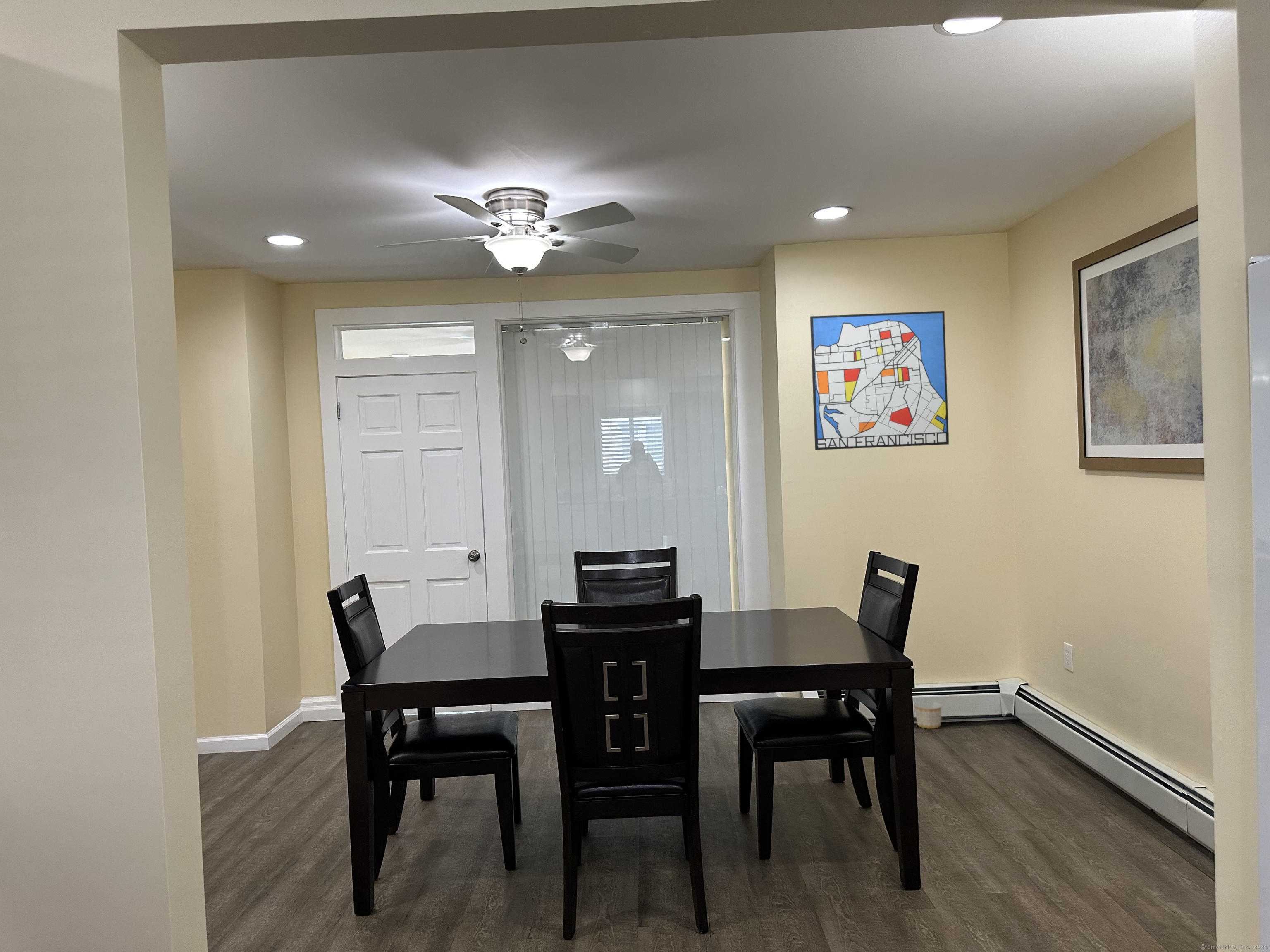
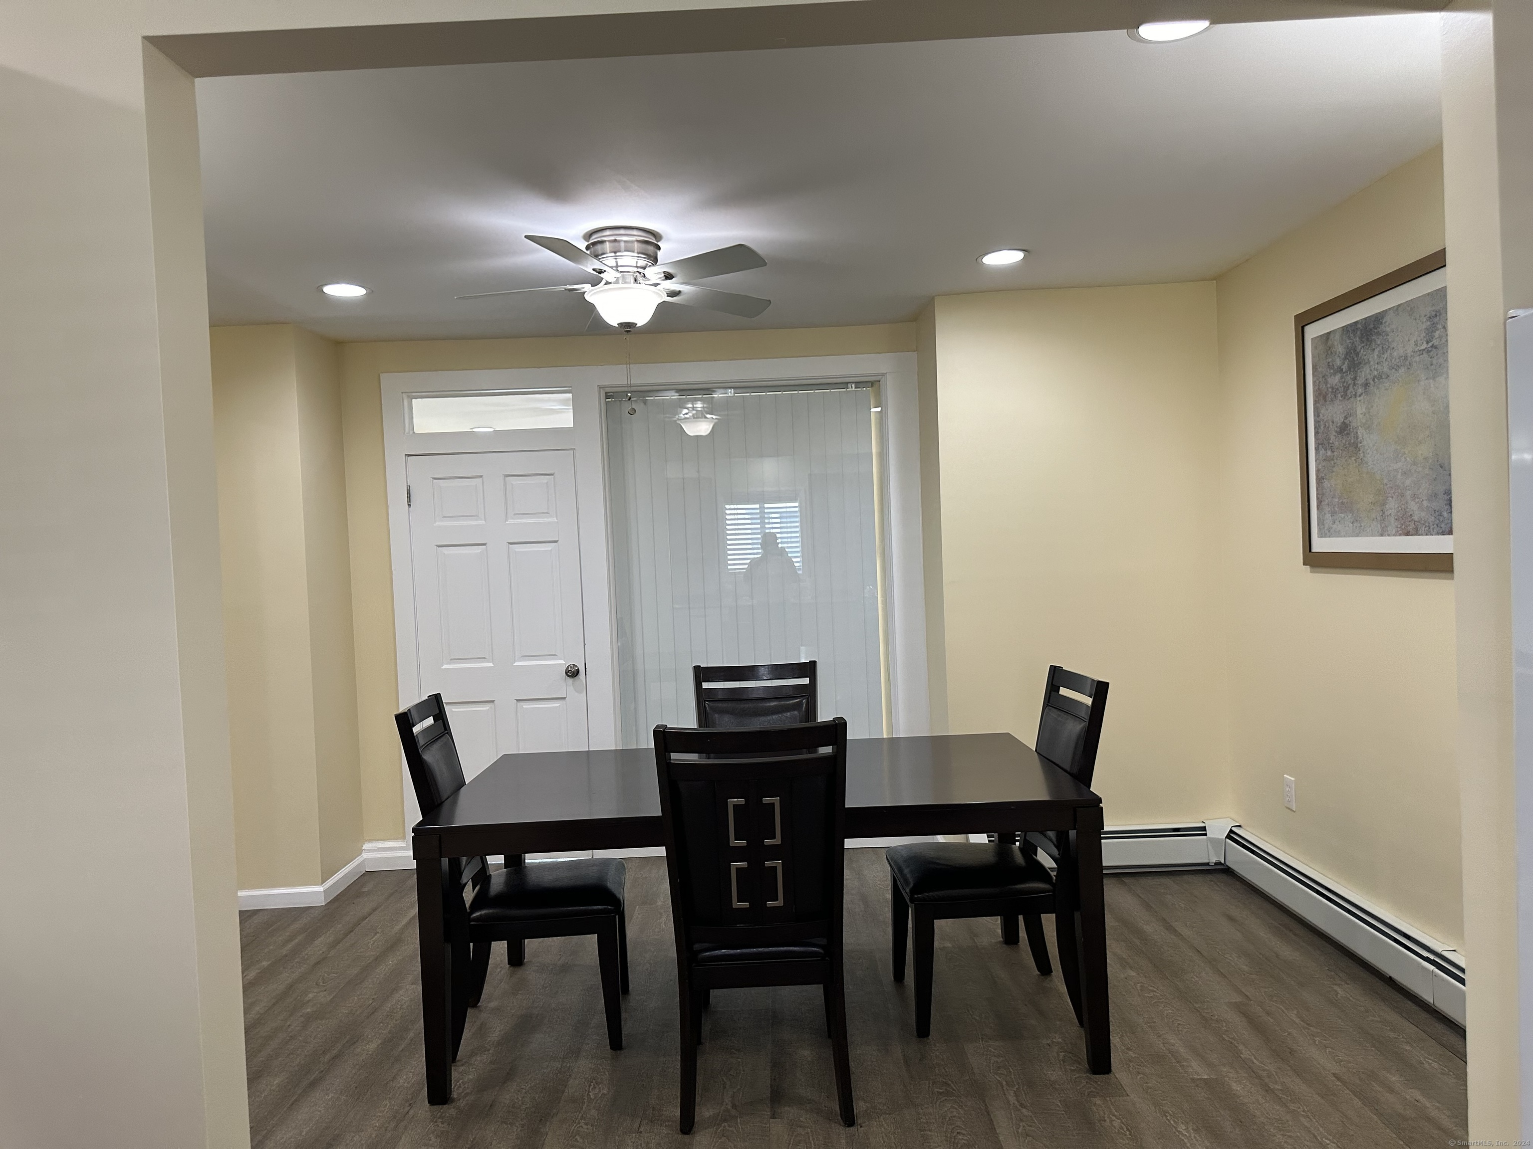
- wall art (879, 381)
- planter (928, 715)
